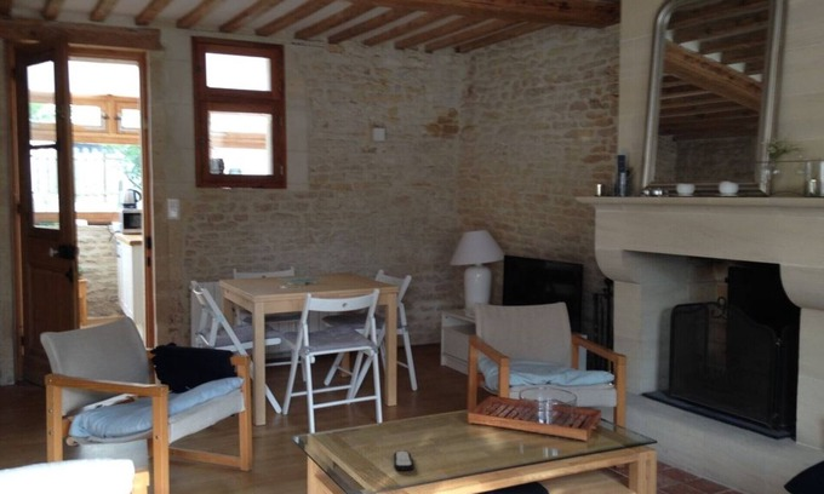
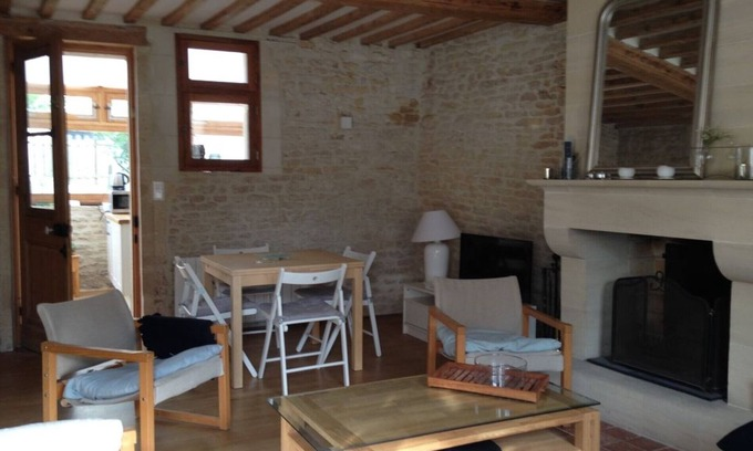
- remote control (402, 460)
